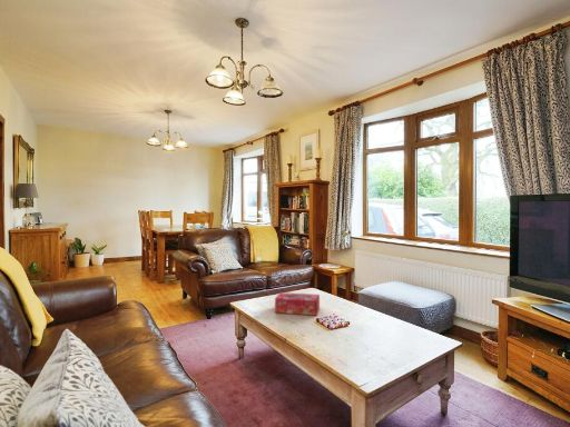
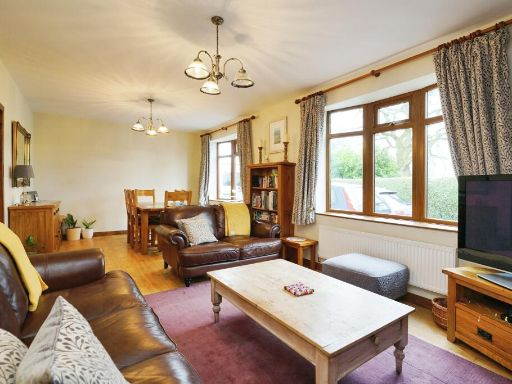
- tissue box (297, 302)
